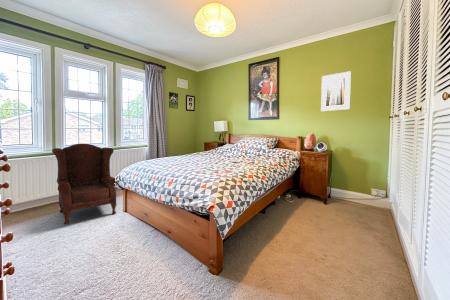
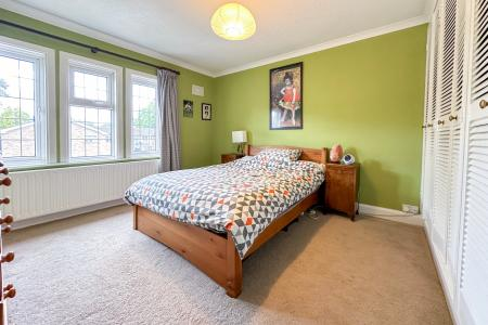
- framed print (335, 92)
- armchair (86, 178)
